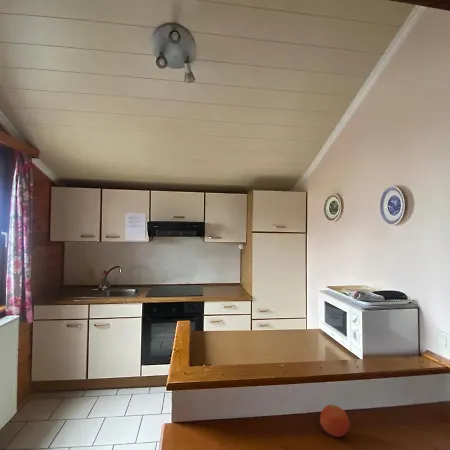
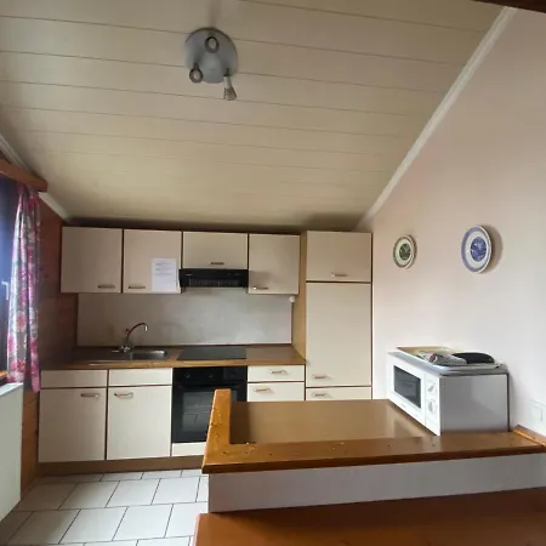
- fruit (334, 419)
